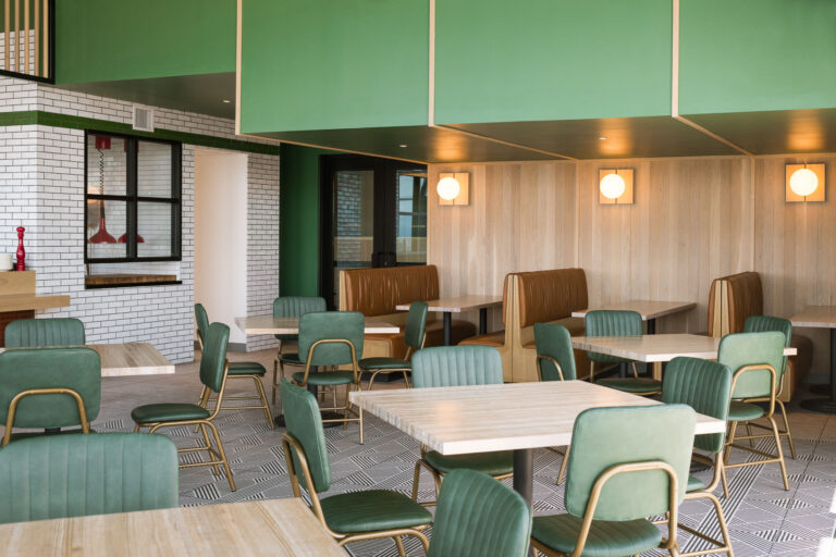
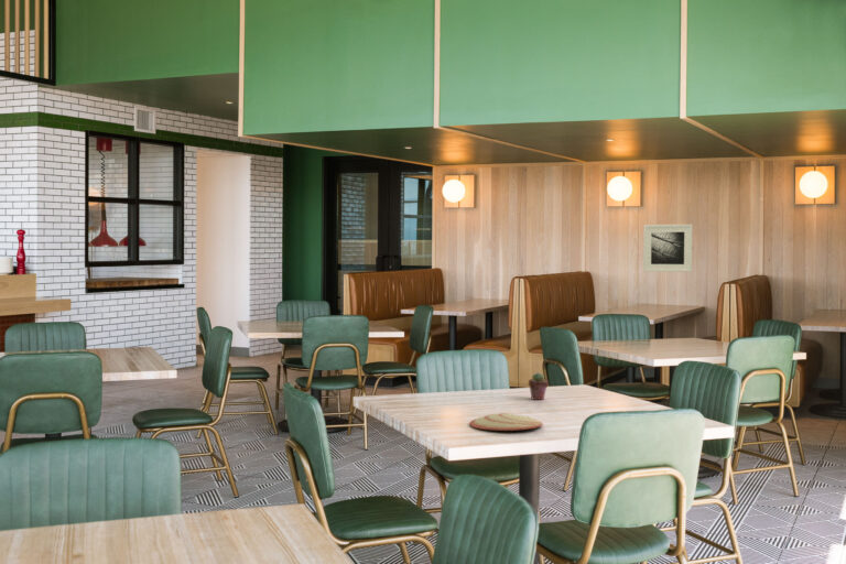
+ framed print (668, 248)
+ potted succulent (538, 386)
+ plate (506, 420)
